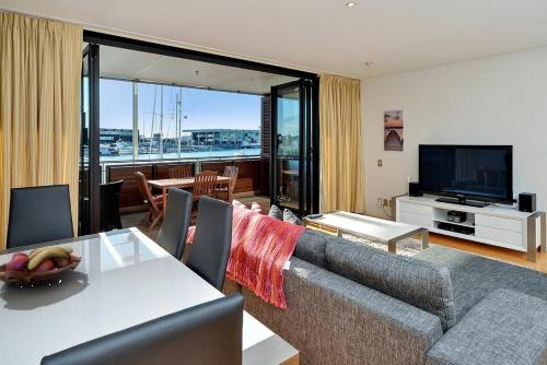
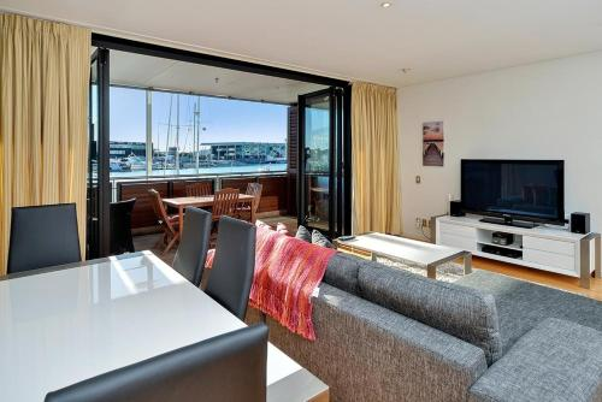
- fruit basket (39, 263)
